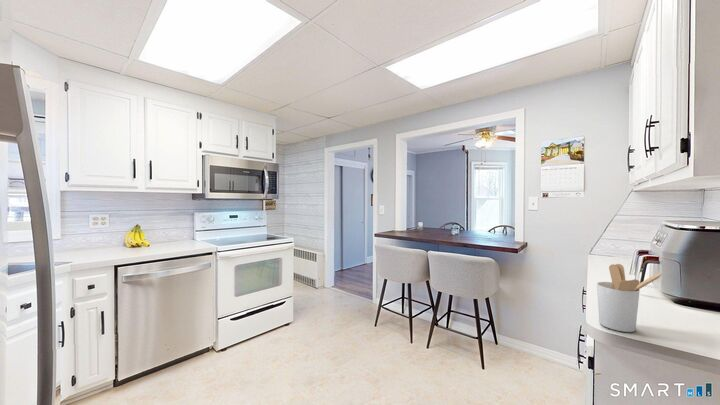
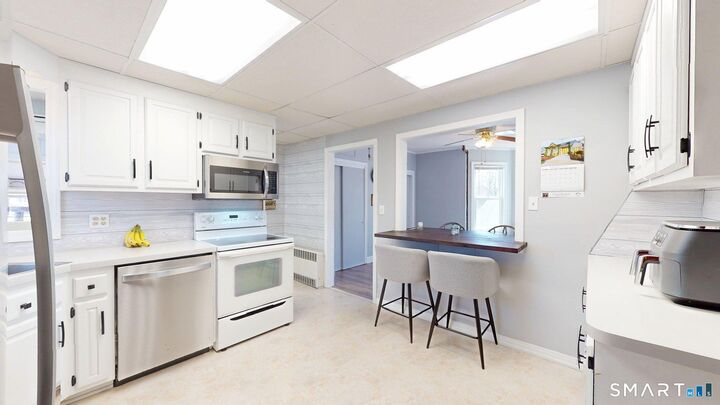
- utensil holder (628, 298)
